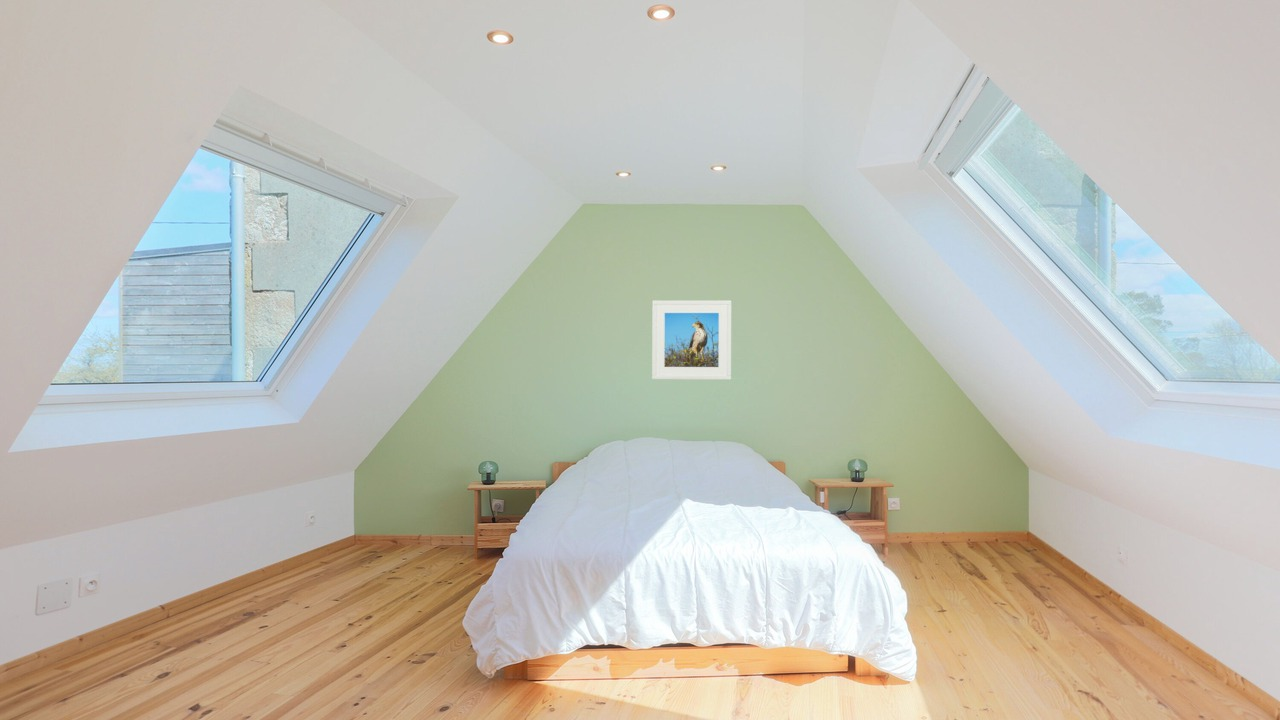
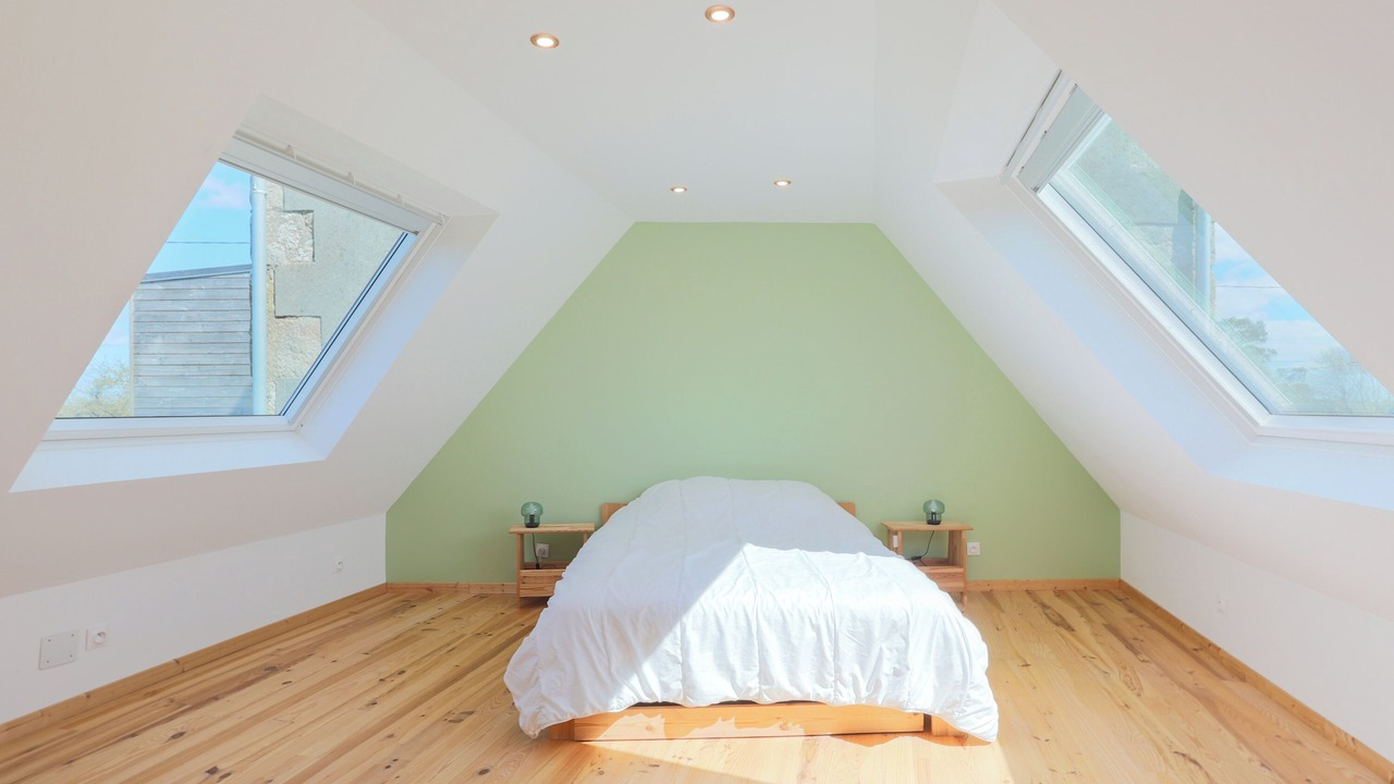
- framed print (691, 339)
